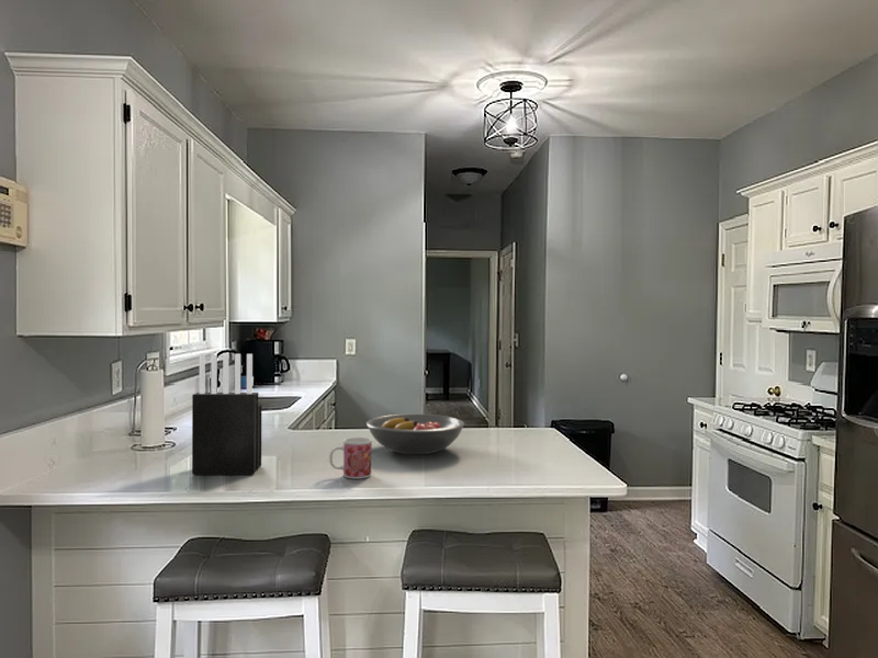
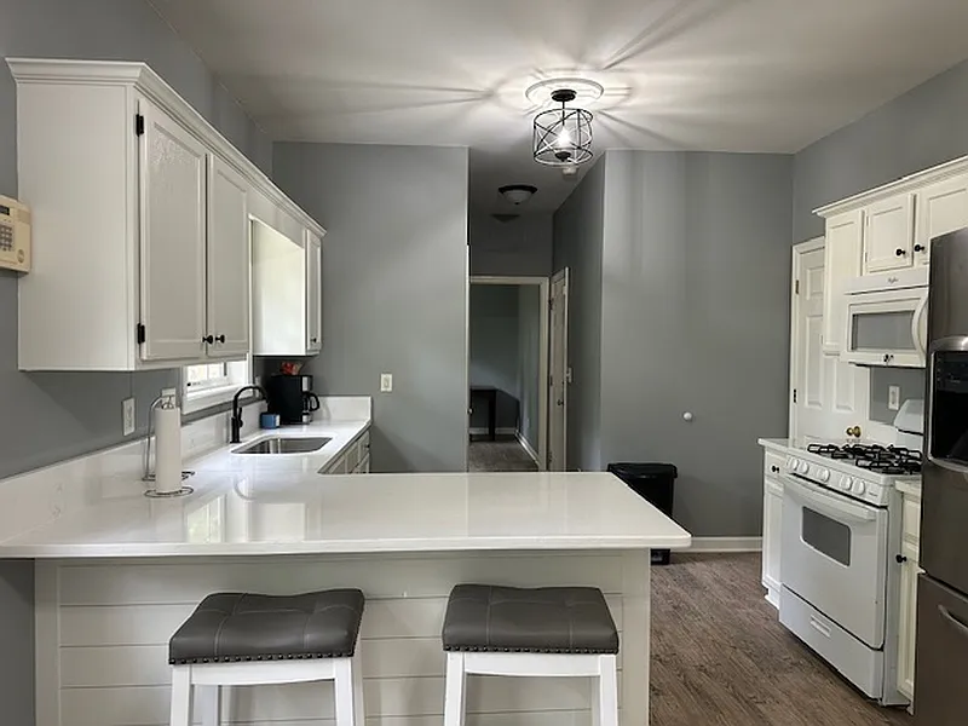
- fruit bowl (415, 432)
- knife block (228, 411)
- mug (350, 457)
